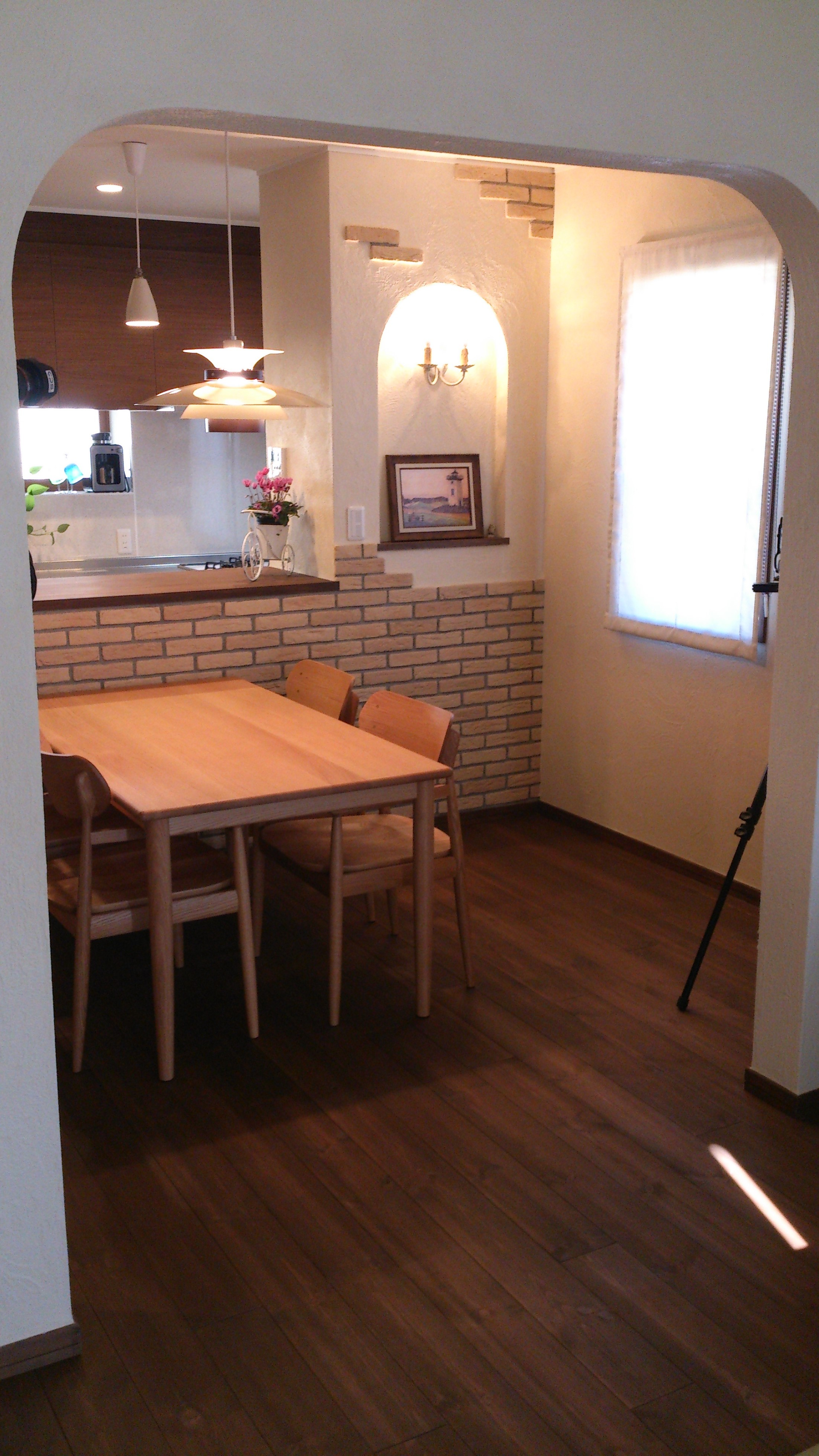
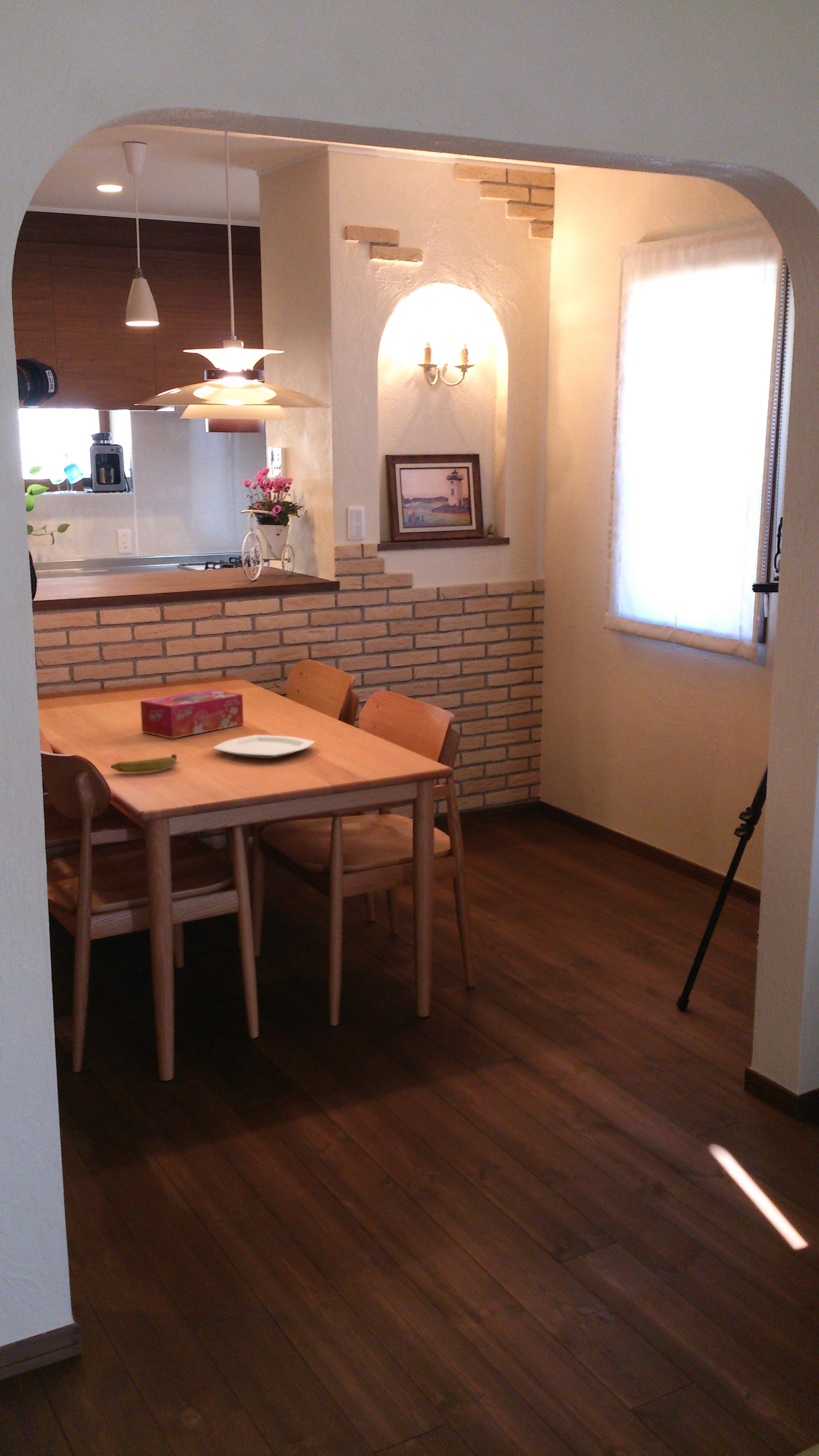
+ tissue box (192, 713)
+ fruit (145, 762)
+ plate (265, 748)
